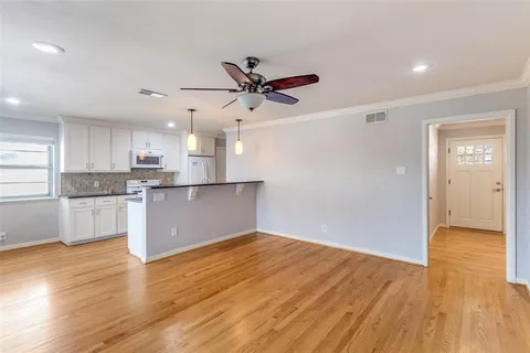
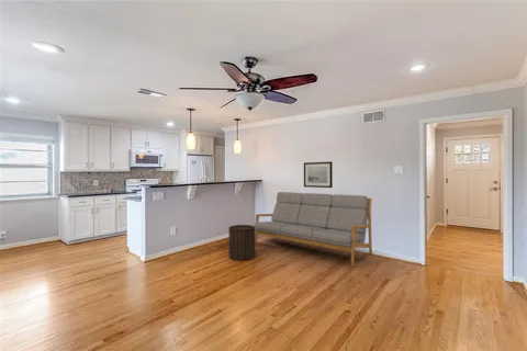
+ sofa (309, 222)
+ stool (242, 241)
+ wall art (317, 174)
